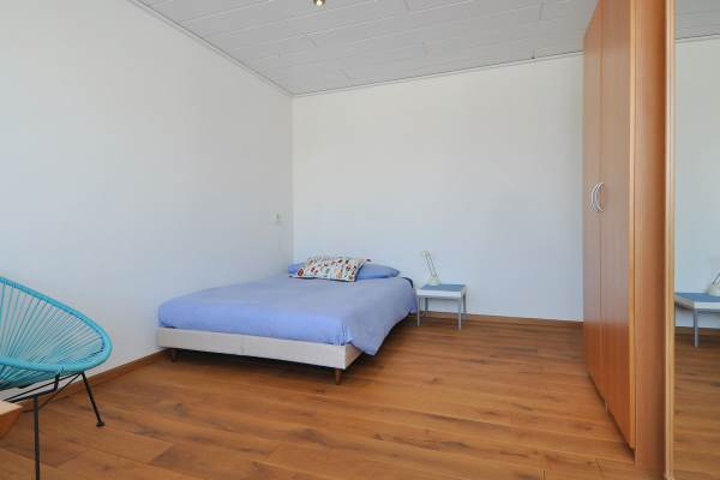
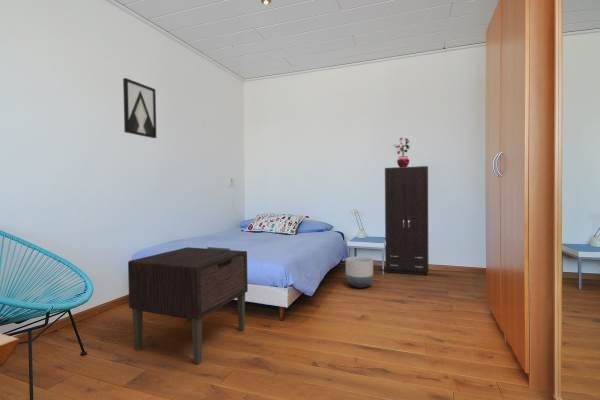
+ cabinet (406, 219)
+ nightstand (194, 295)
+ potted plant (403, 152)
+ planter (359, 272)
+ wall art (140, 109)
